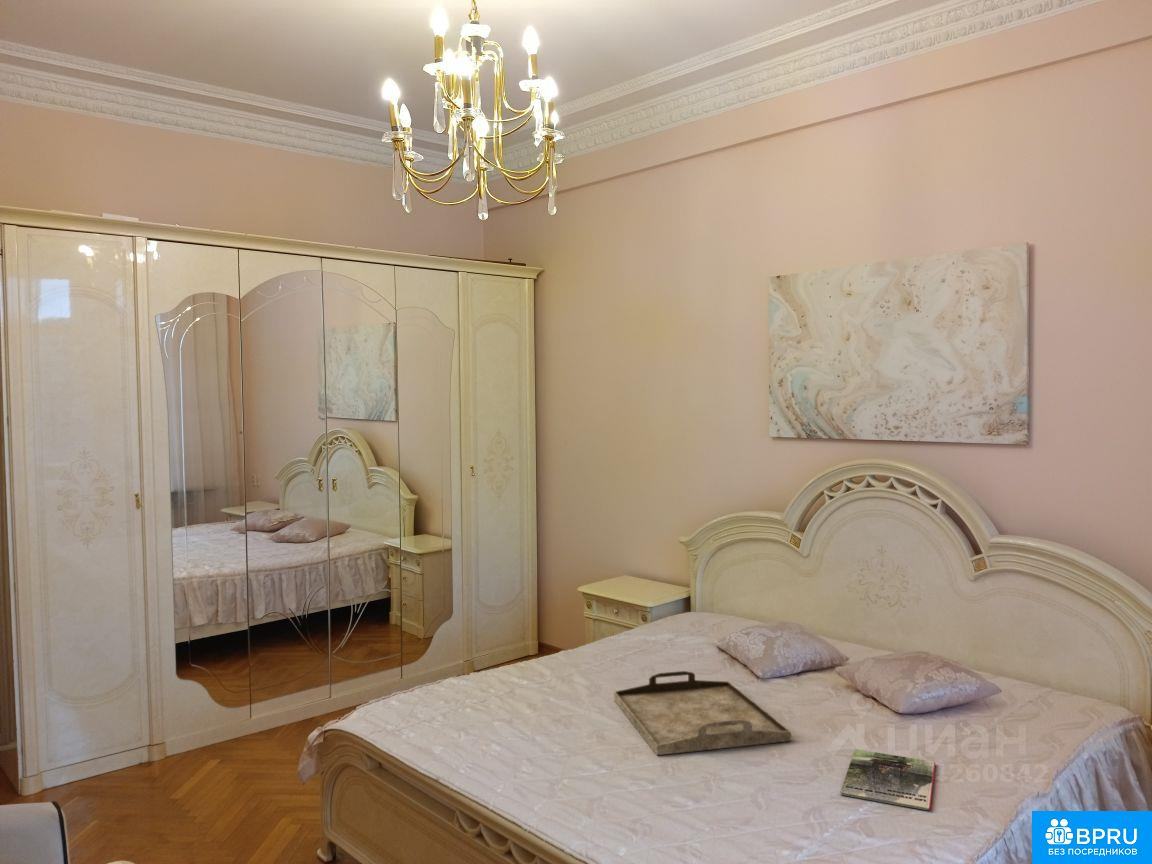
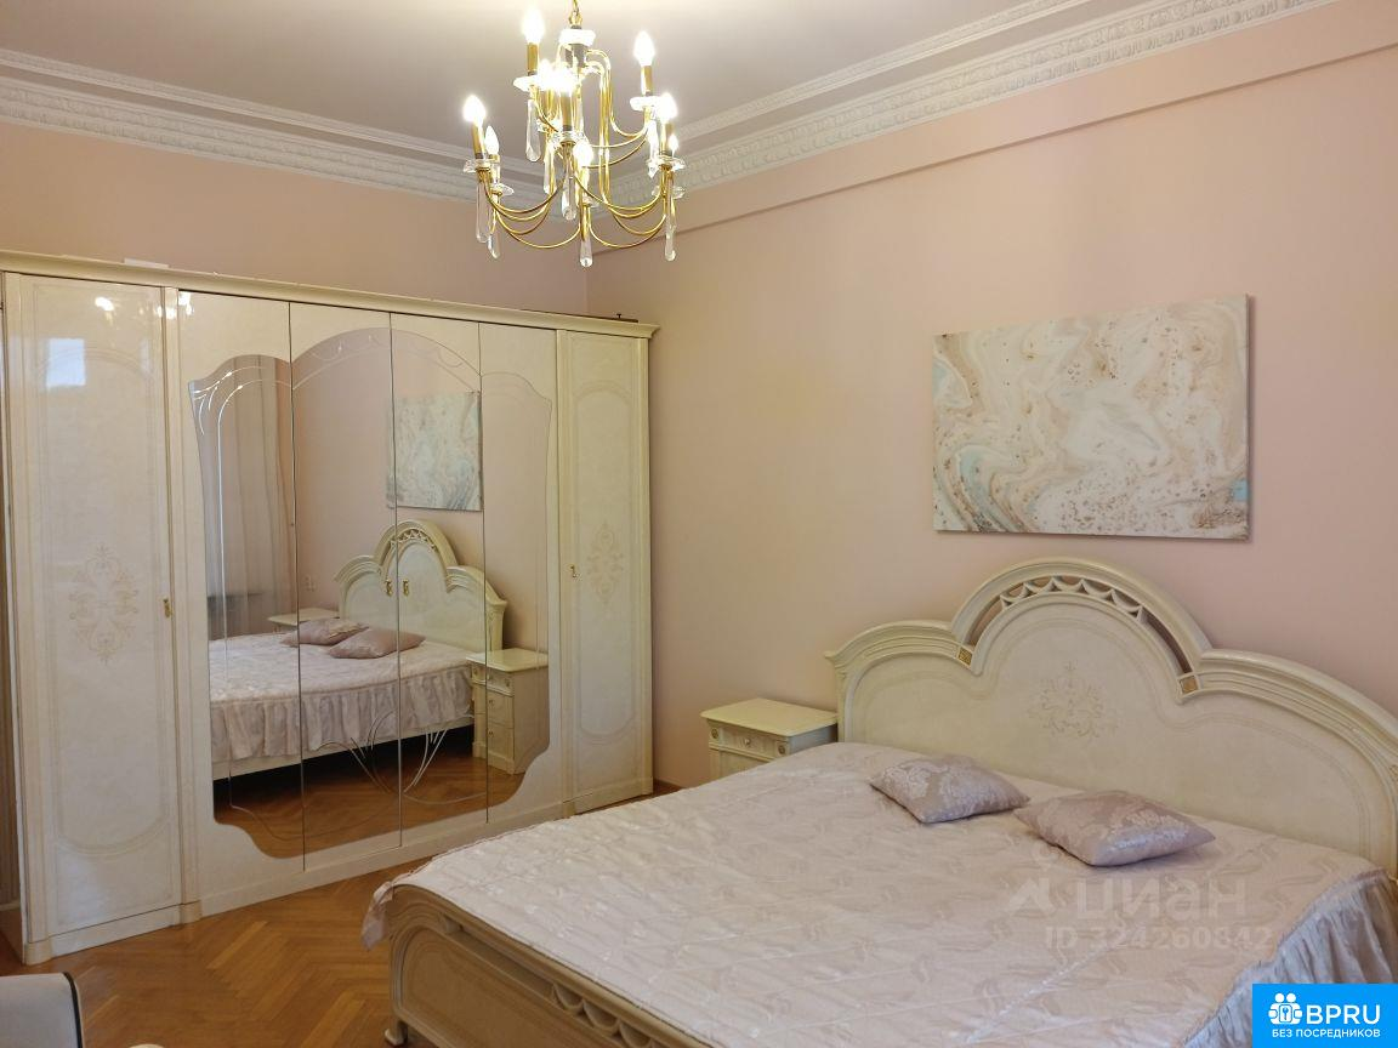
- magazine (889, 777)
- serving tray (696, 706)
